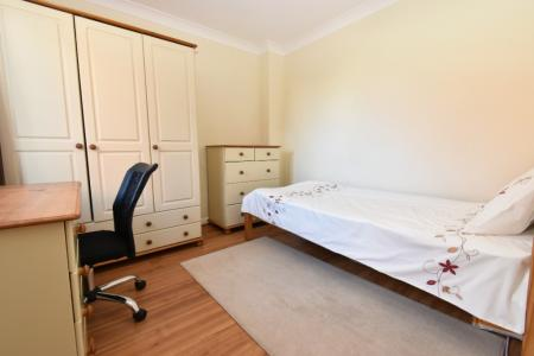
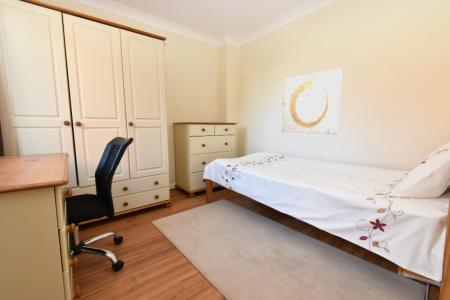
+ wall art (308, 104)
